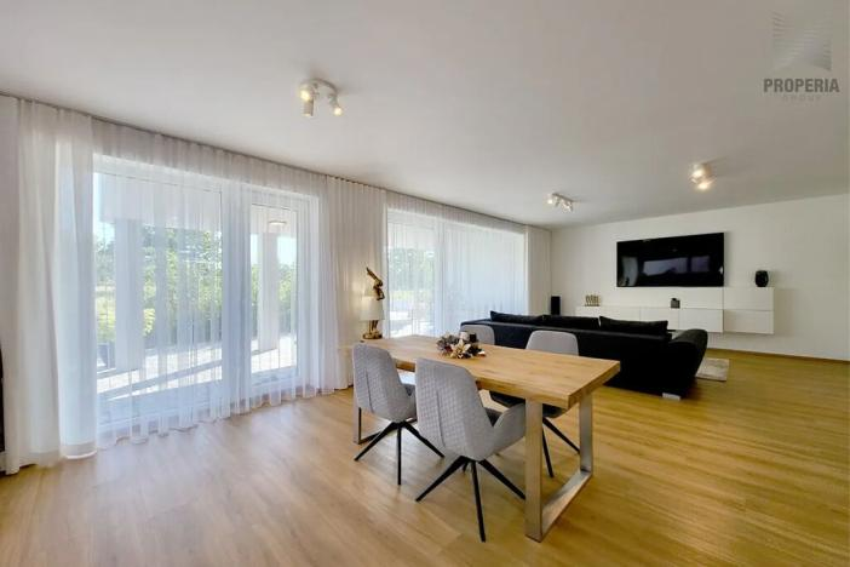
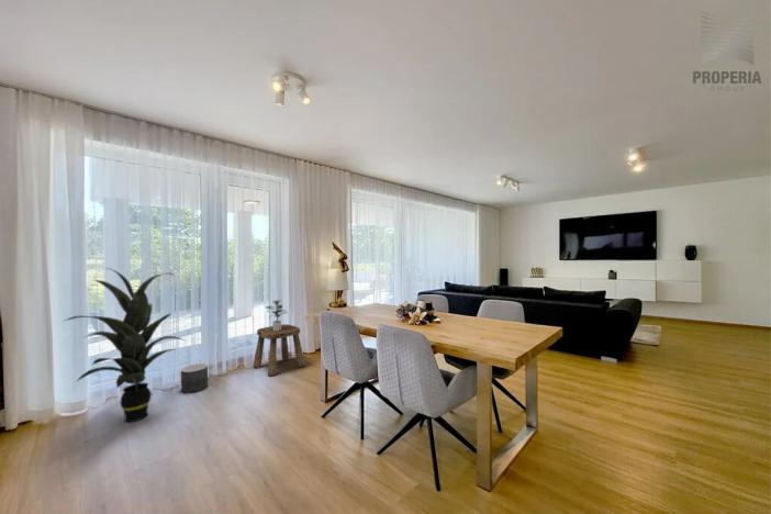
+ stool (281, 347)
+ potted plant (278, 314)
+ planter (194, 377)
+ indoor plant (127, 343)
